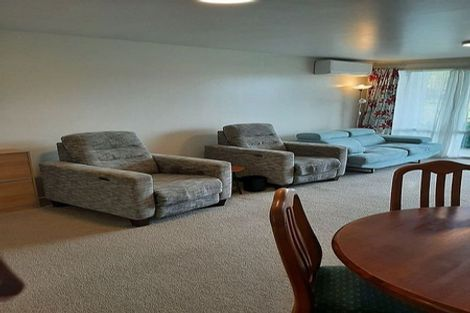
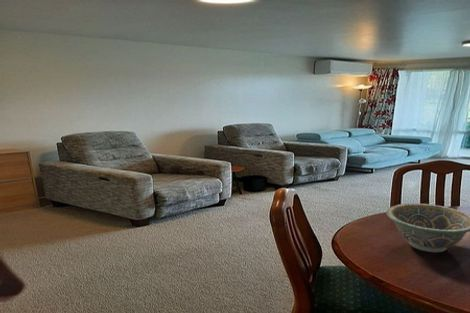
+ bowl (428, 230)
